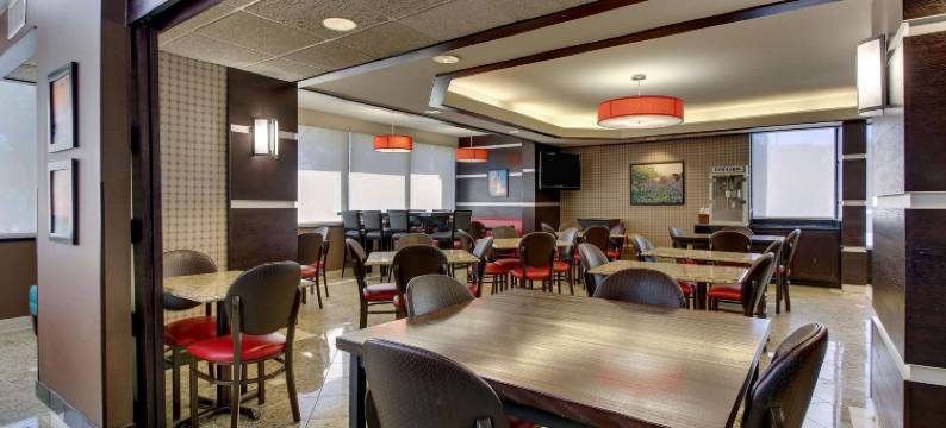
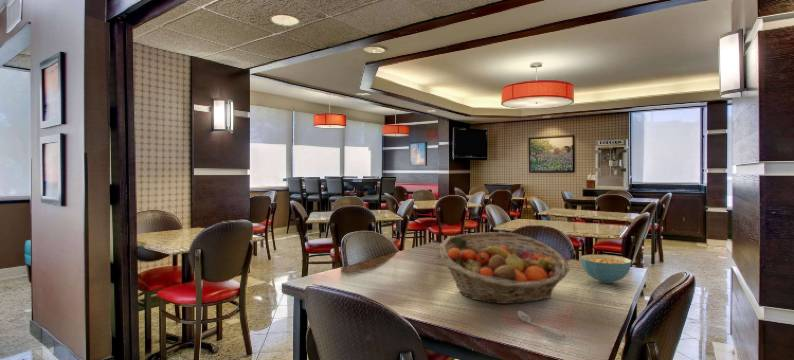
+ cereal bowl (605, 270)
+ spoon (540, 325)
+ fruit basket (502, 265)
